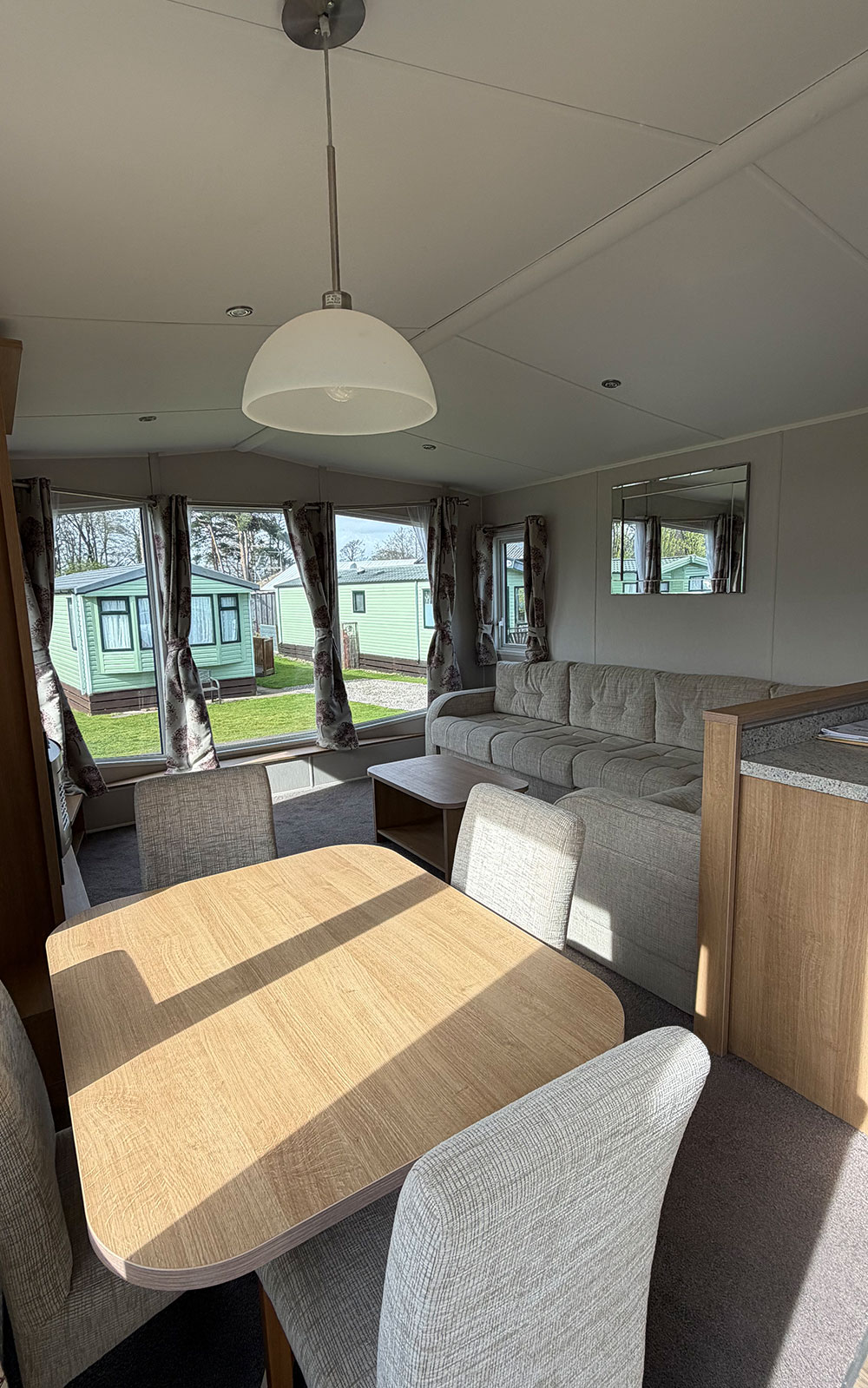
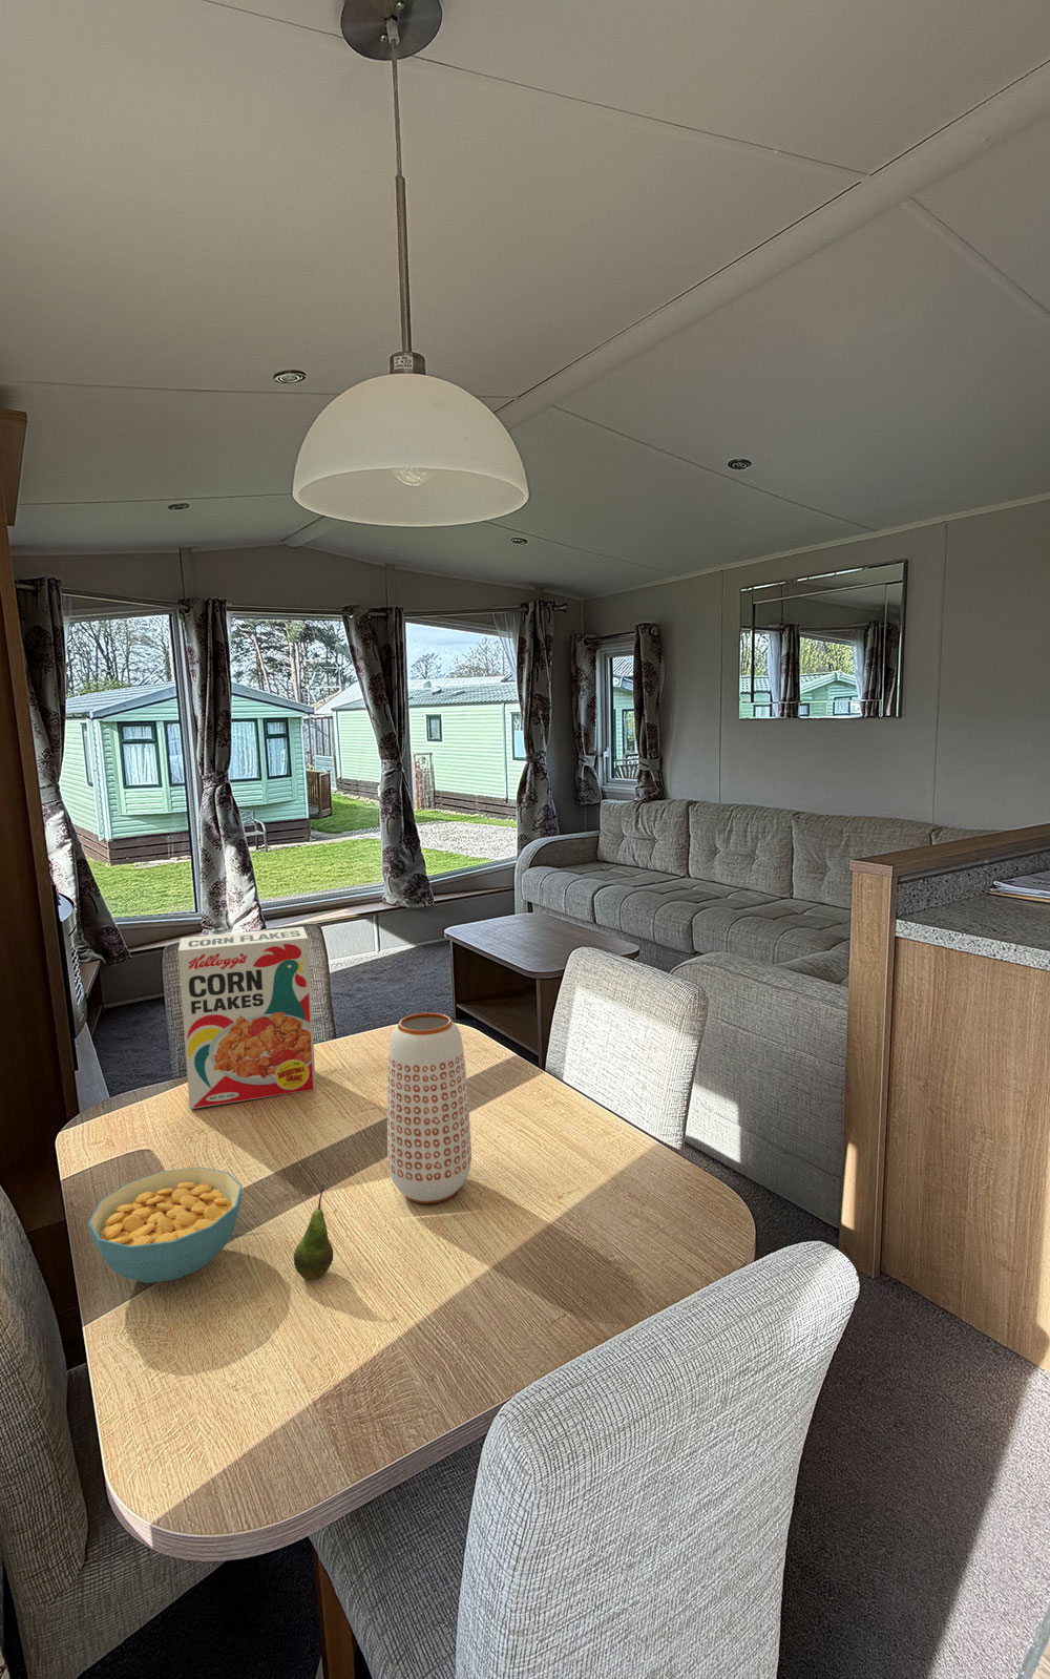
+ cereal bowl (171, 1235)
+ cereal box (248, 1015)
+ planter (427, 1106)
+ fruit (312, 1234)
